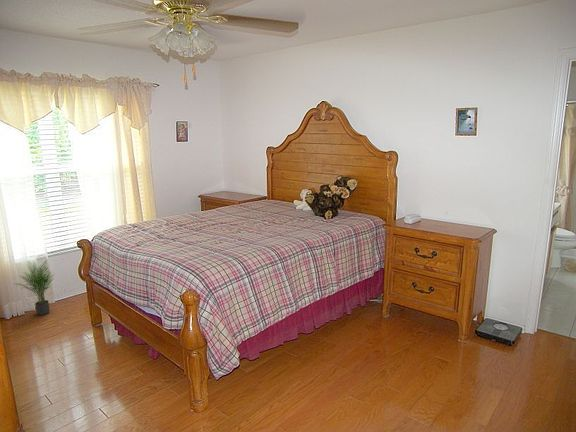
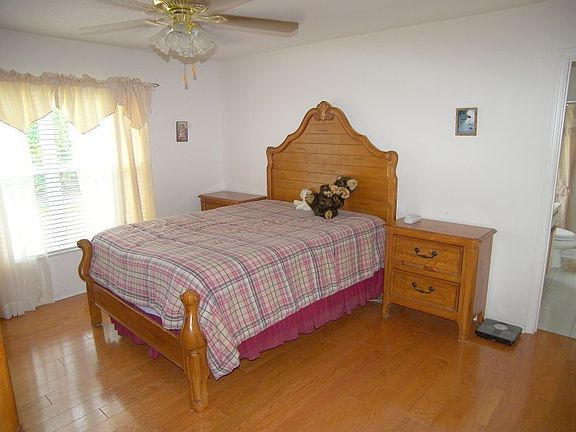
- potted plant (36, 287)
